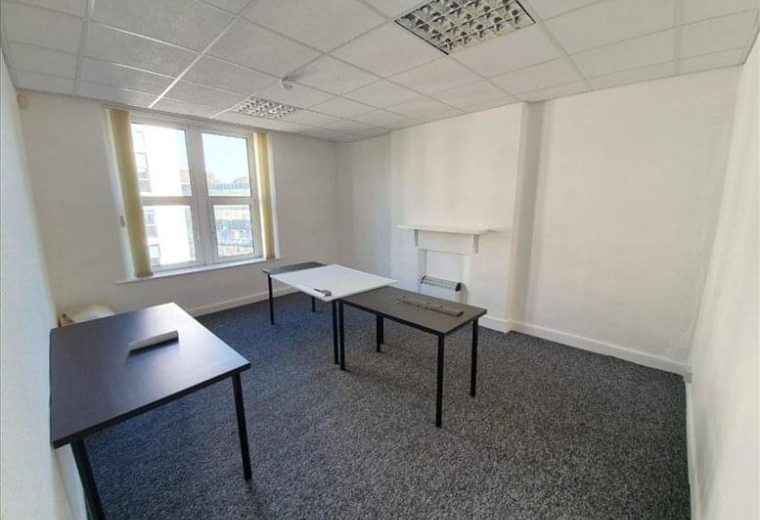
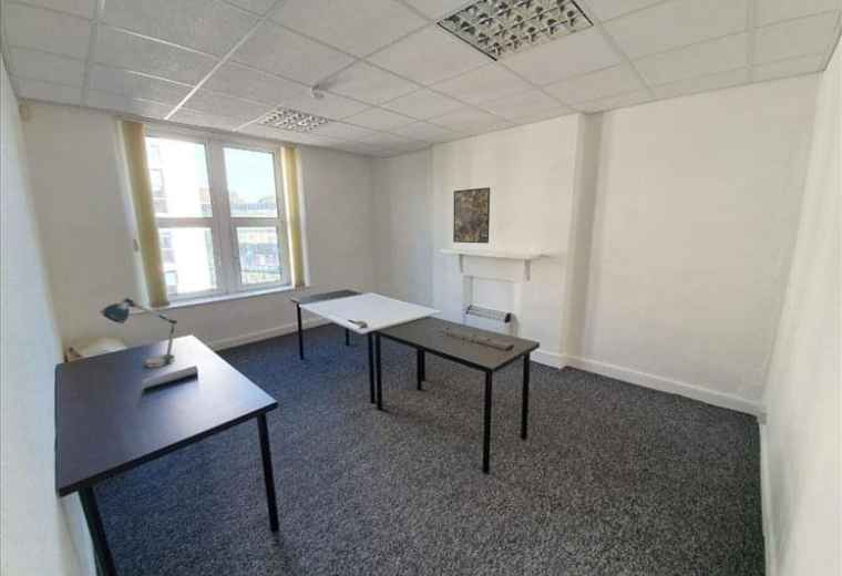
+ desk lamp (126, 319)
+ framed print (471, 216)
